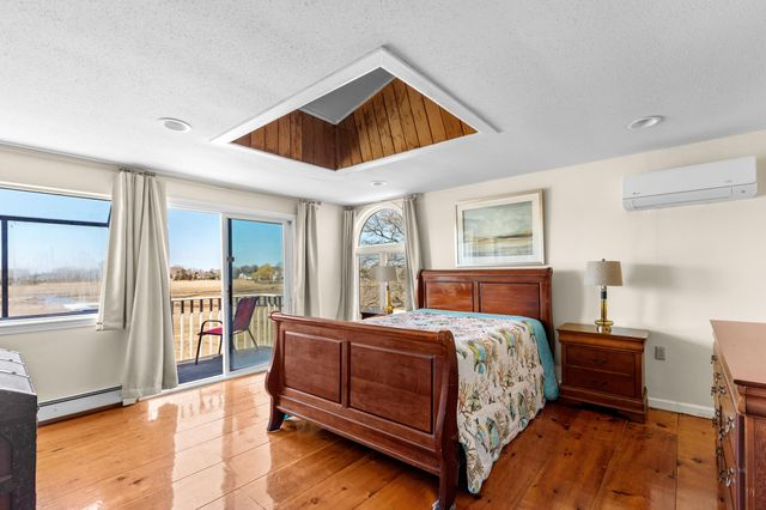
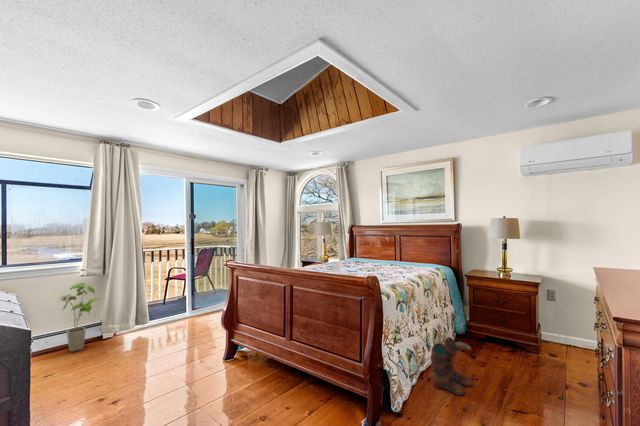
+ boots (451, 361)
+ house plant (81, 315)
